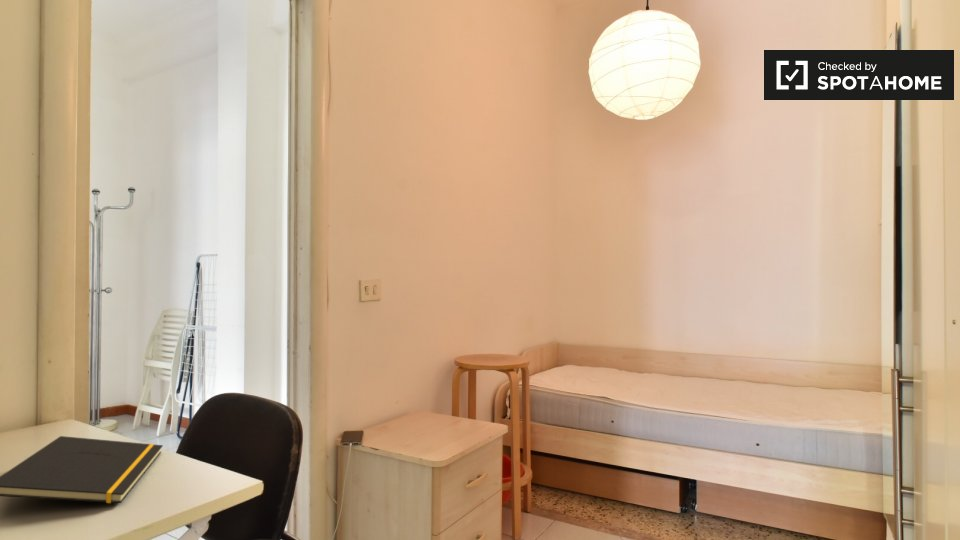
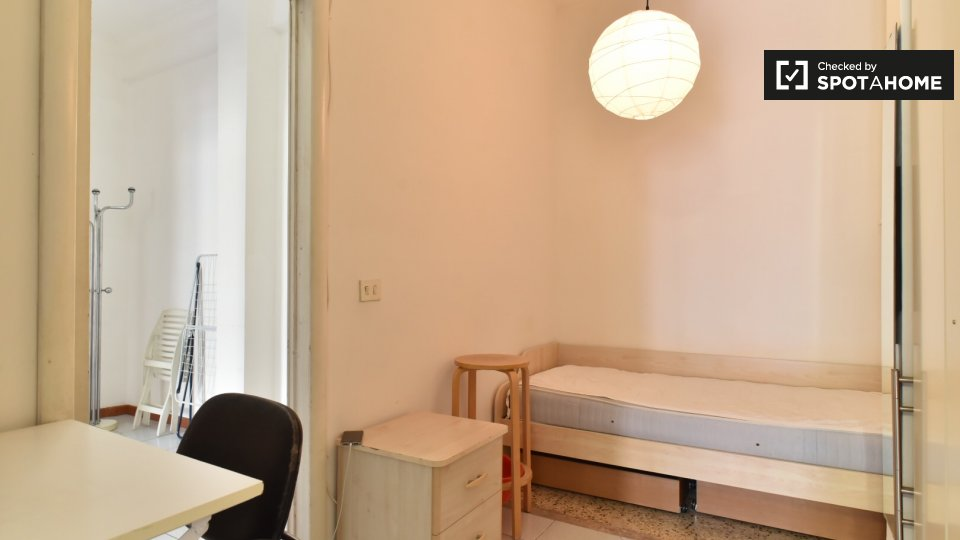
- notepad (87, 466)
